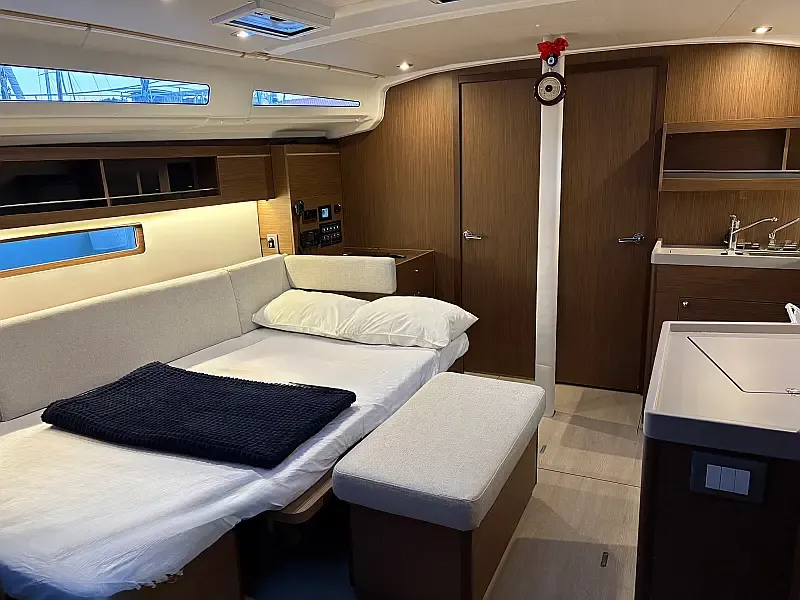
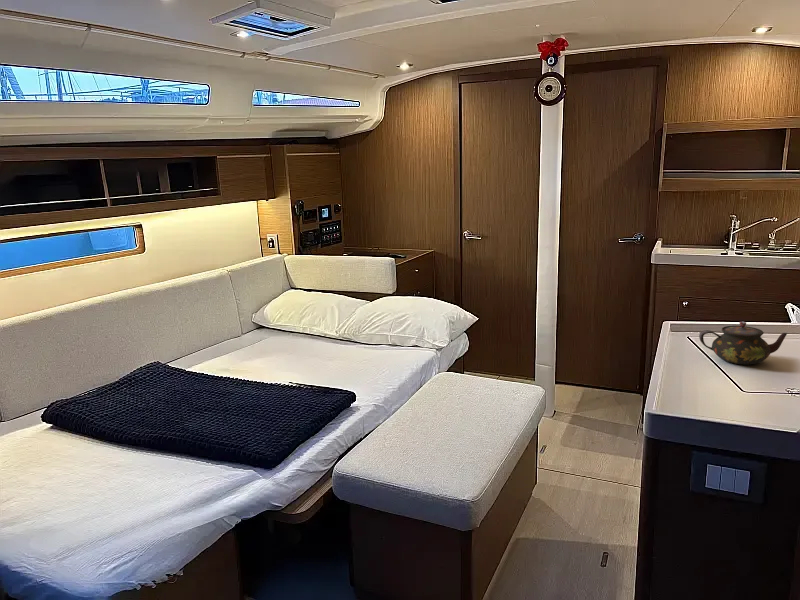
+ teapot (742, 341)
